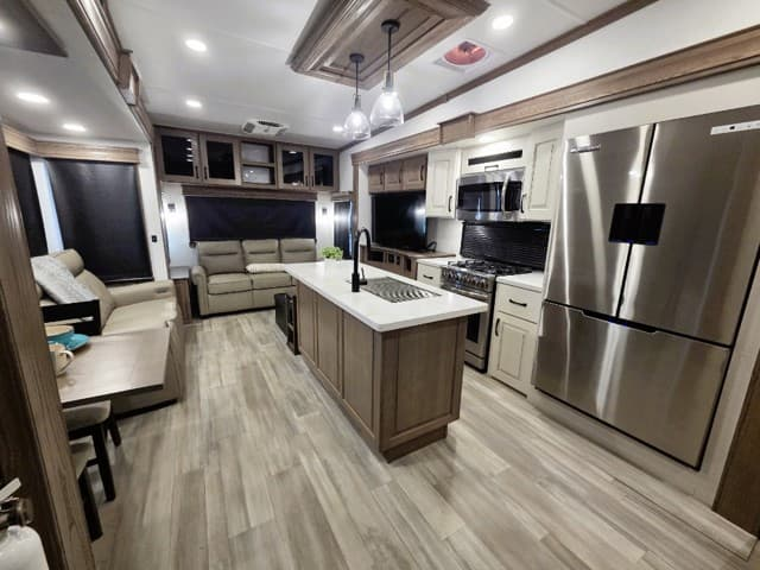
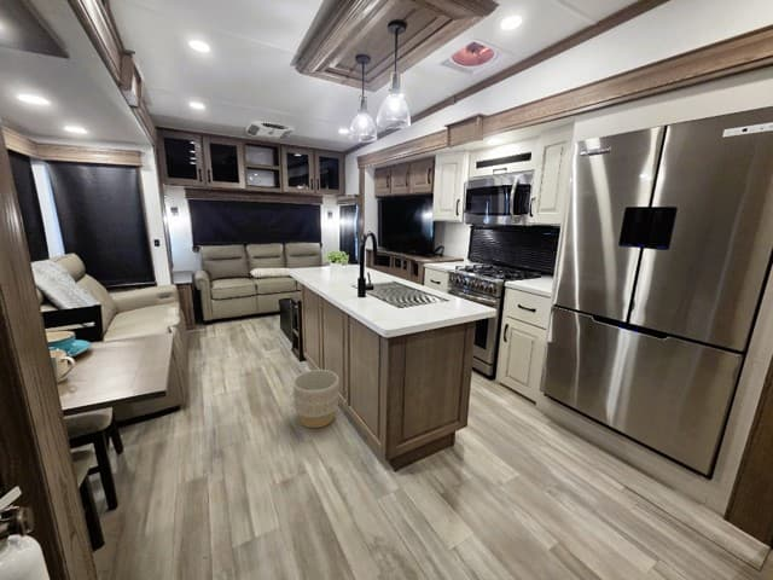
+ planter (316, 399)
